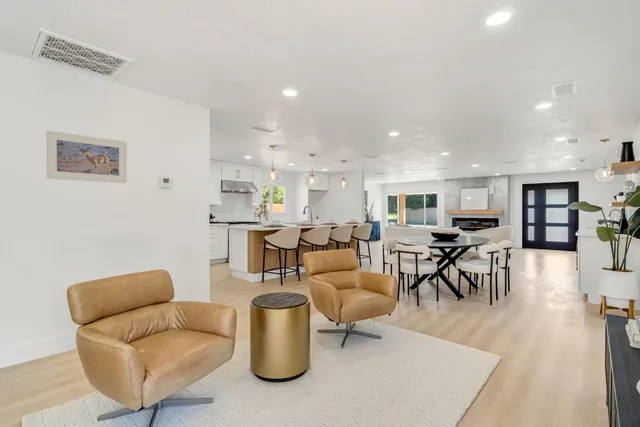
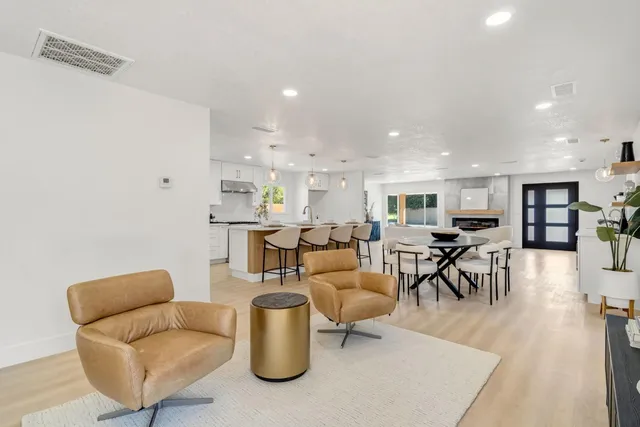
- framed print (89, 158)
